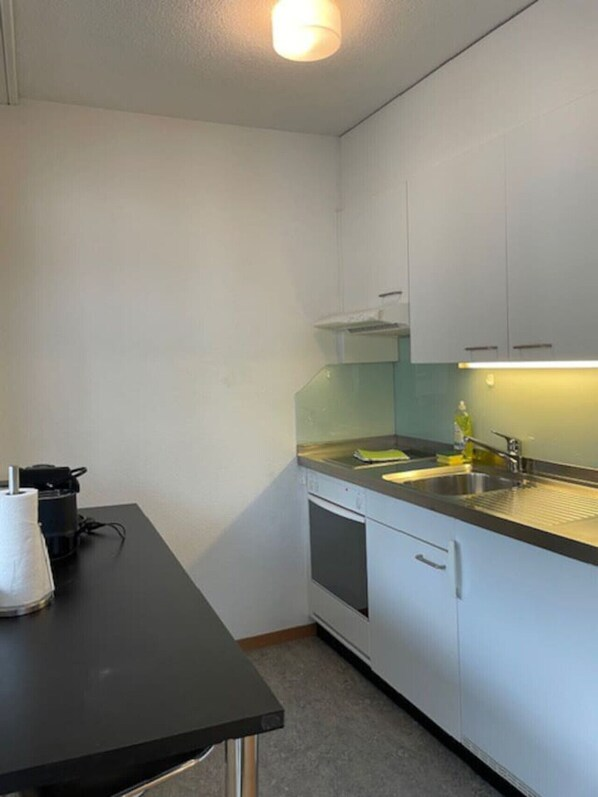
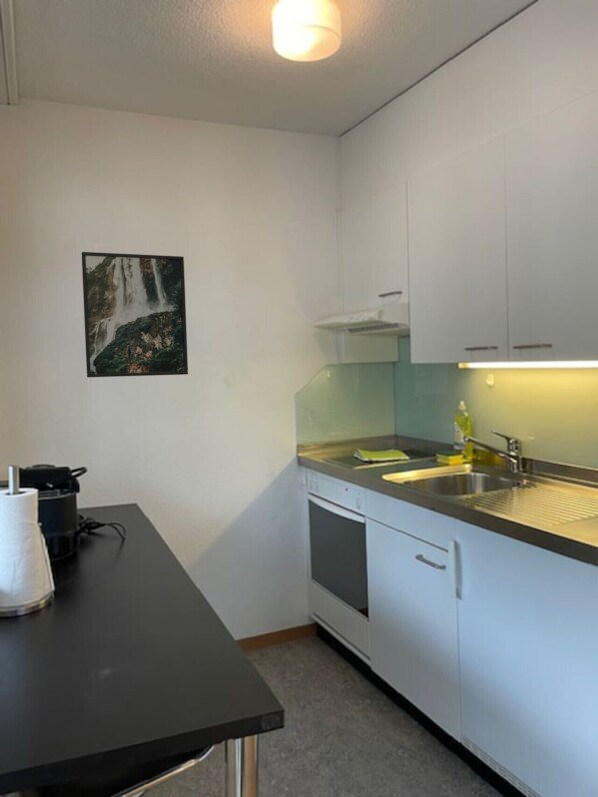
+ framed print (136, 315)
